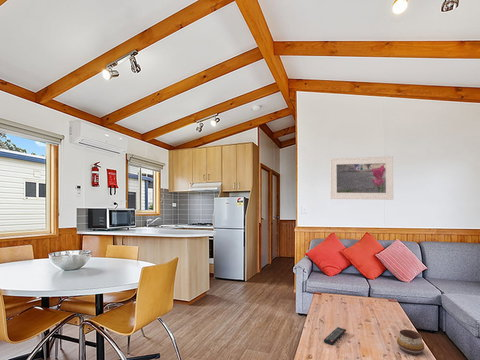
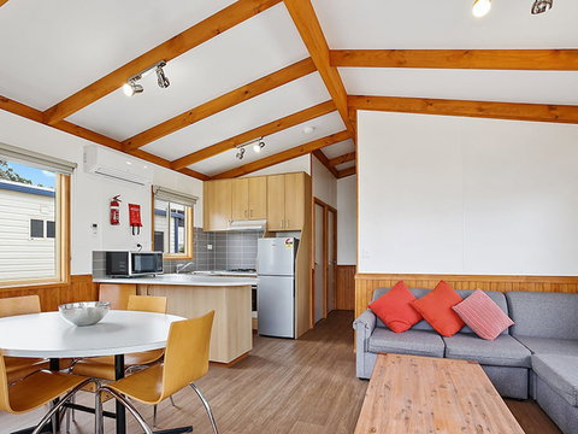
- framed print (360, 178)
- remote control (335, 335)
- decorative bowl (410, 342)
